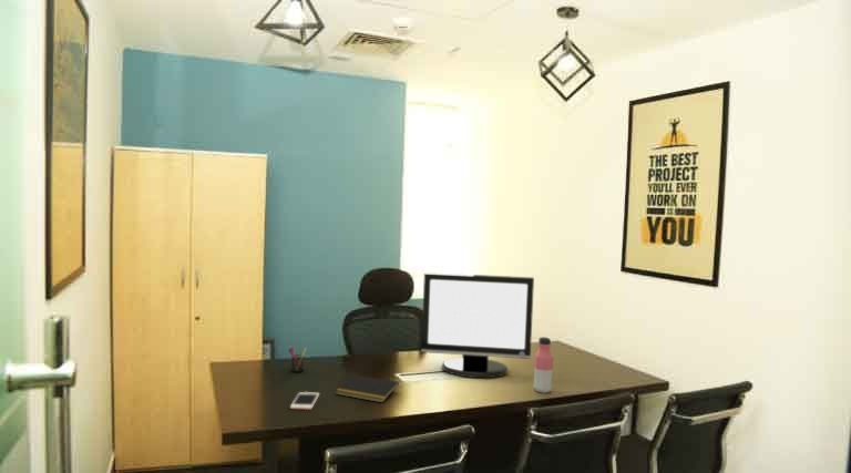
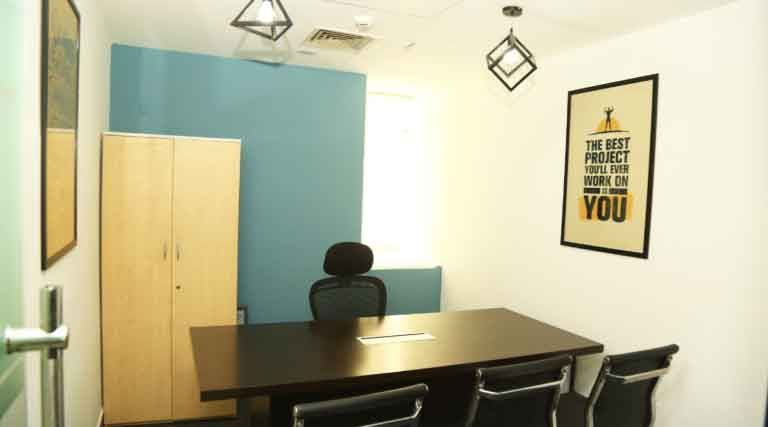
- pen holder (297, 358)
- cell phone (305, 400)
- monitor (476, 321)
- notepad (367, 388)
- water bottle (543, 363)
